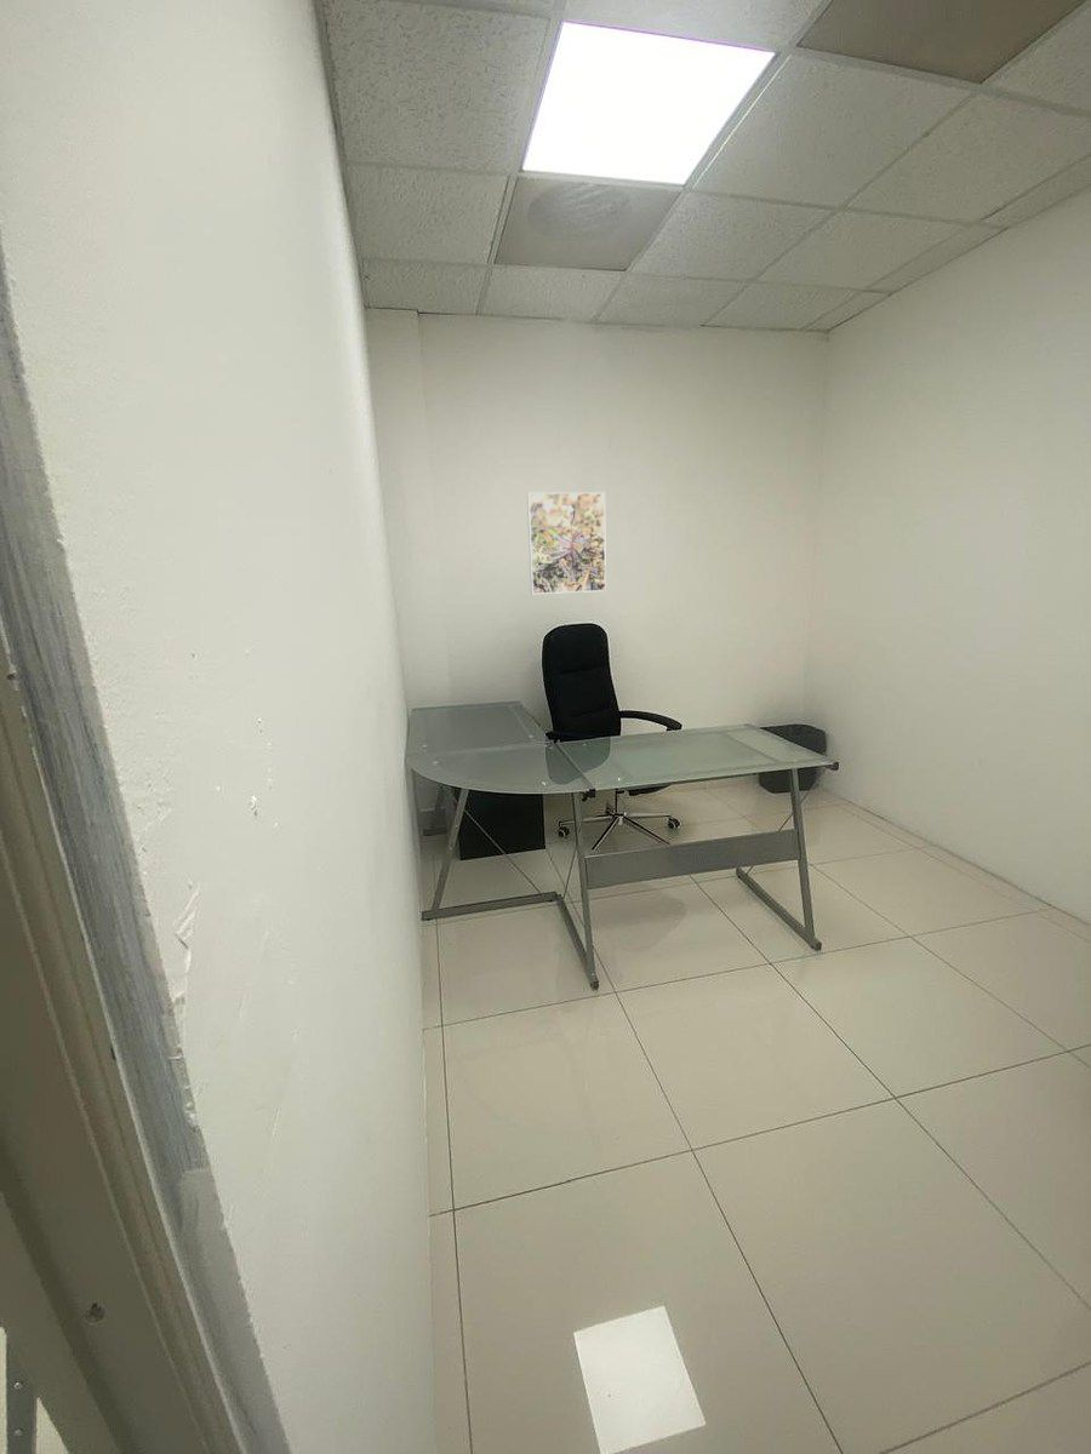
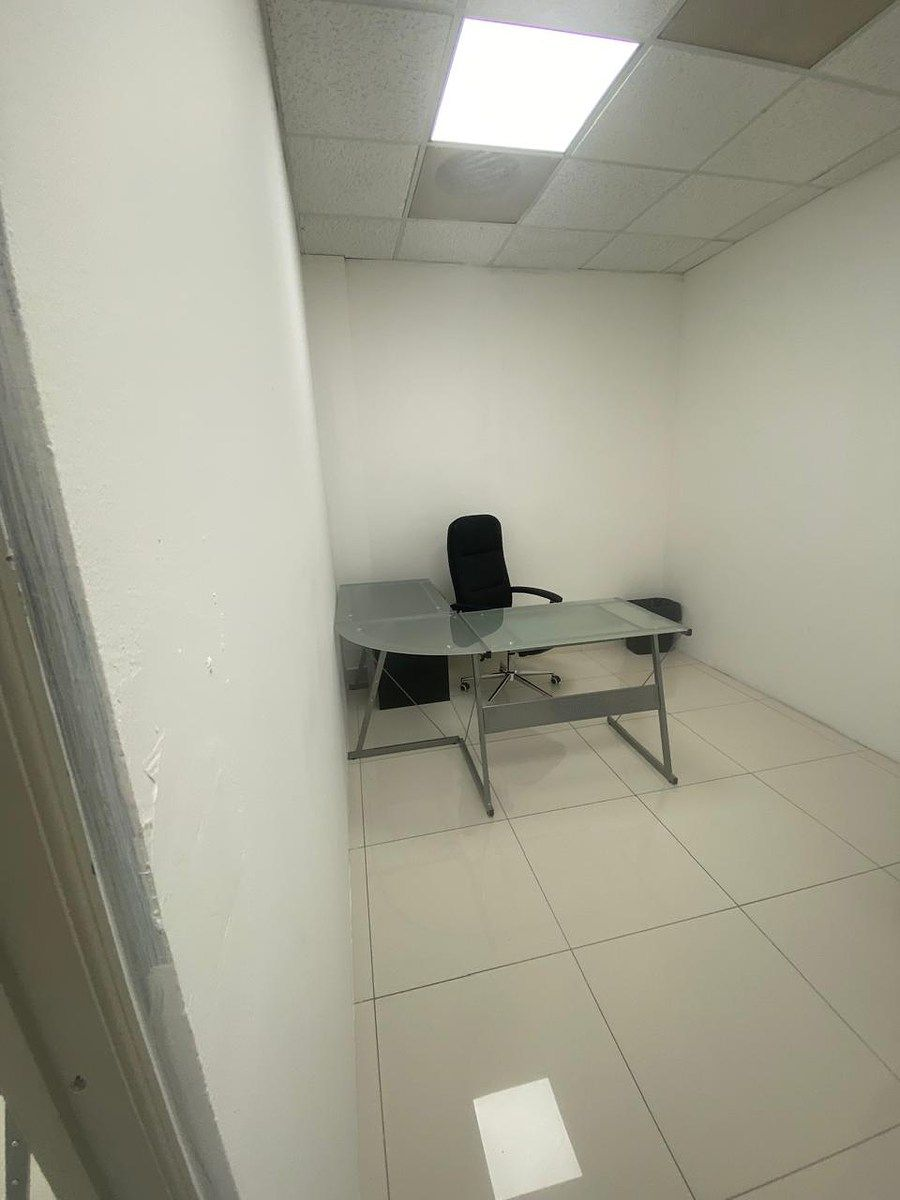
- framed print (567, 543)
